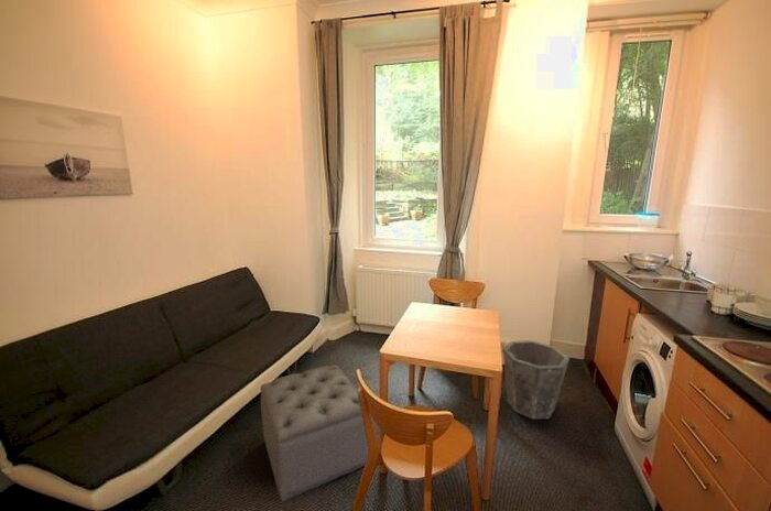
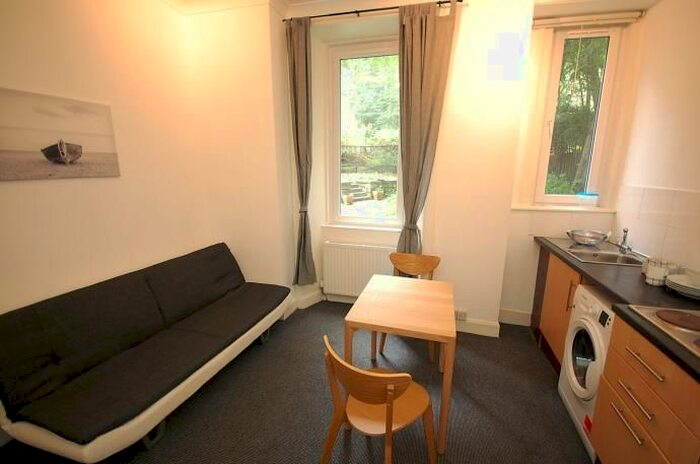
- waste bin (532, 379)
- ottoman (313, 421)
